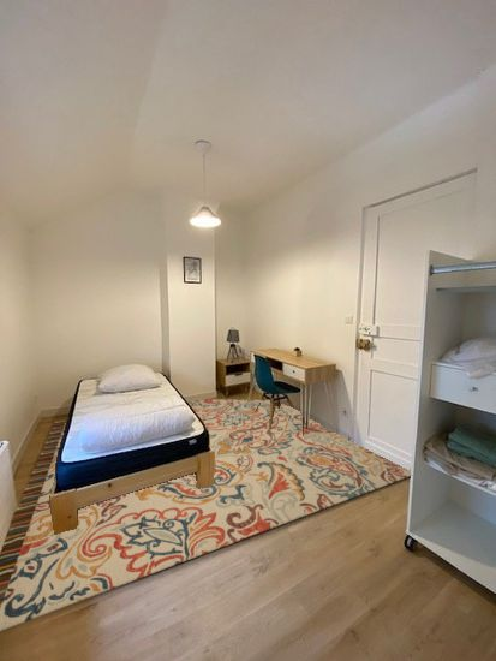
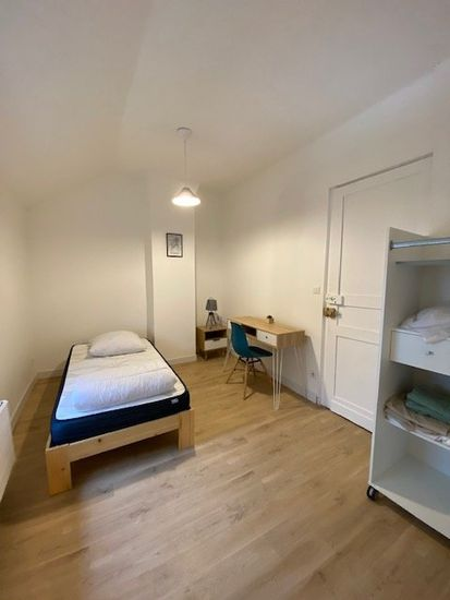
- rug (226, 437)
